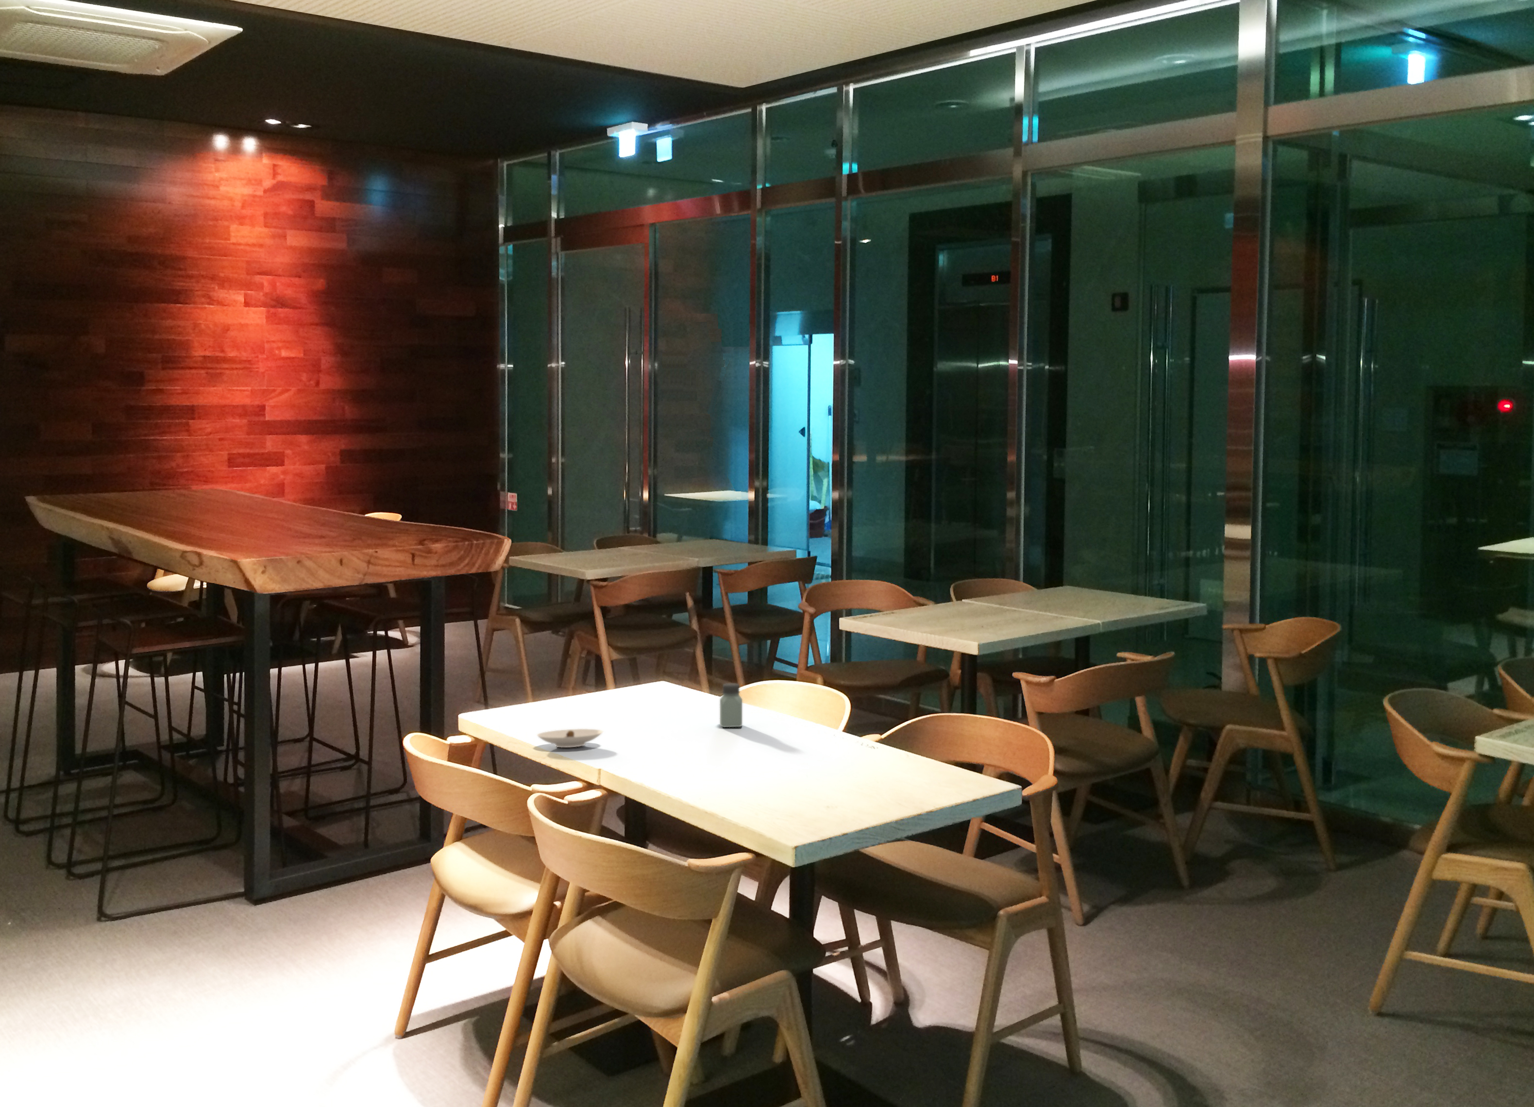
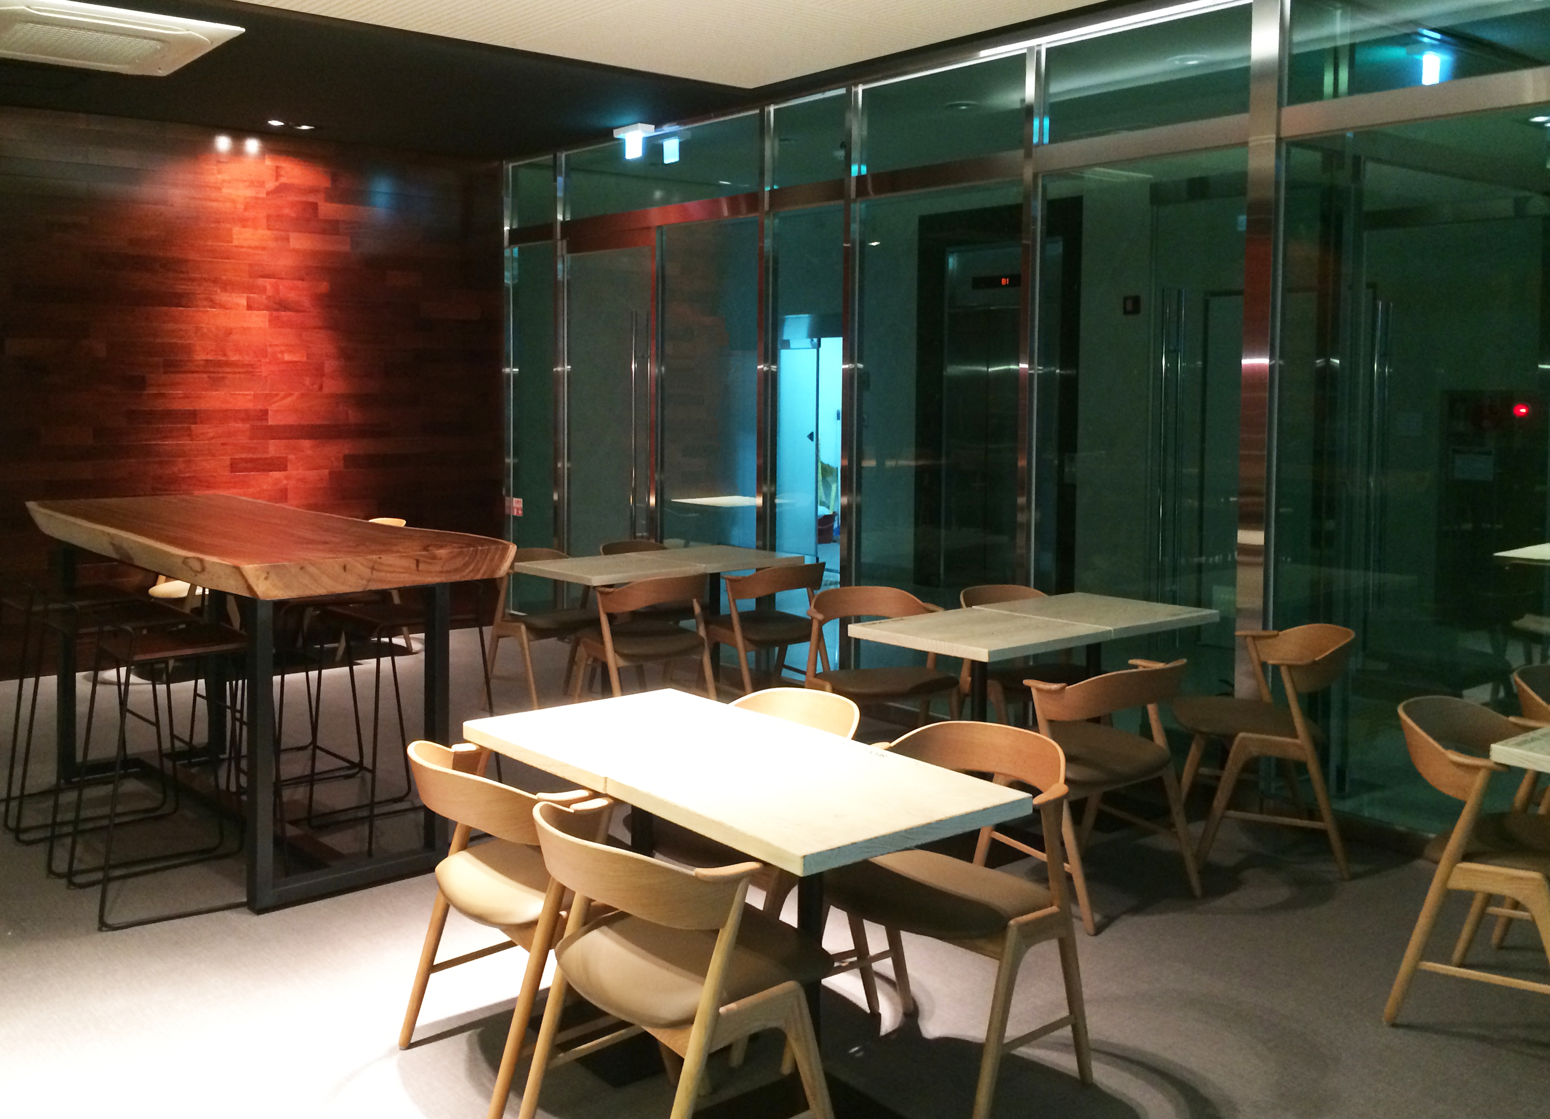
- saltshaker (731, 705)
- saucer (570, 738)
